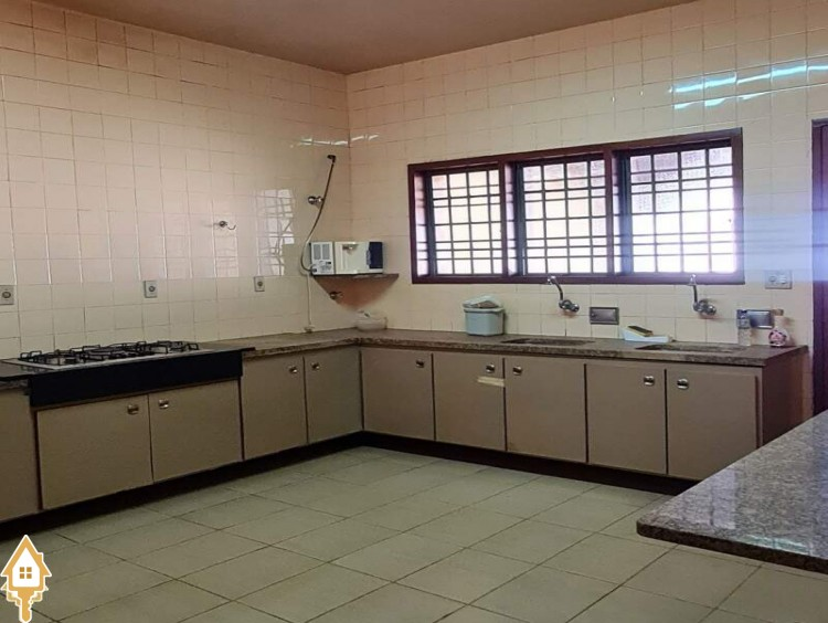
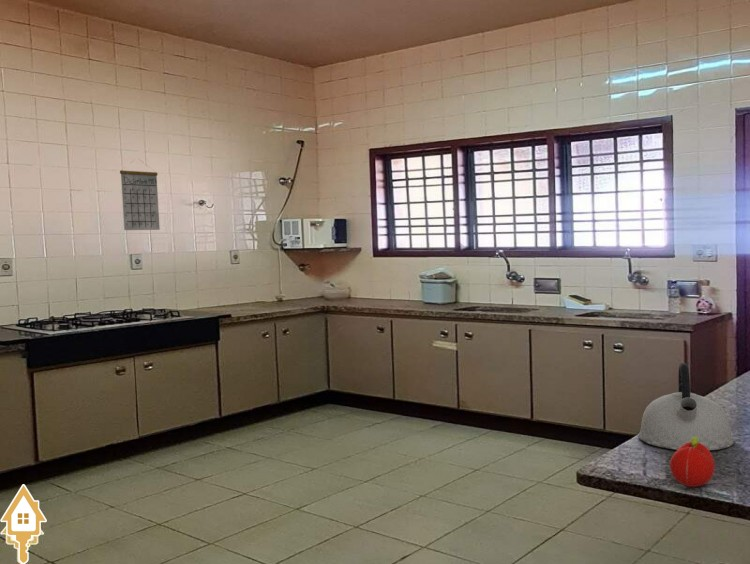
+ calendar (140, 193)
+ fruit (692, 461)
+ kettle (684, 402)
